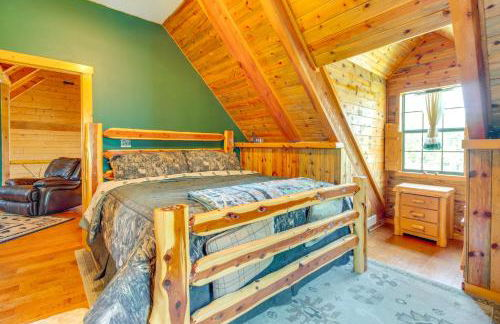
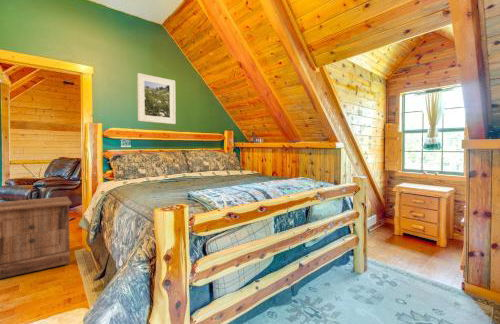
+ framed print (157, 99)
+ nightstand (32, 233)
